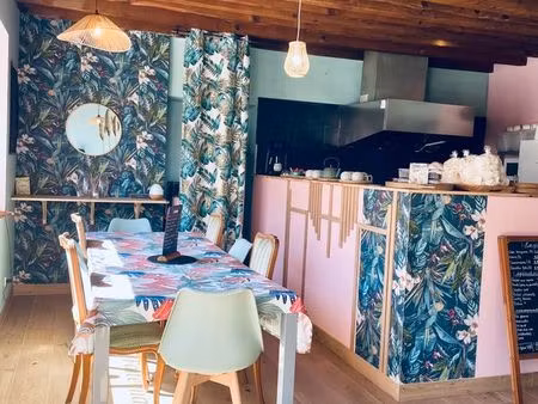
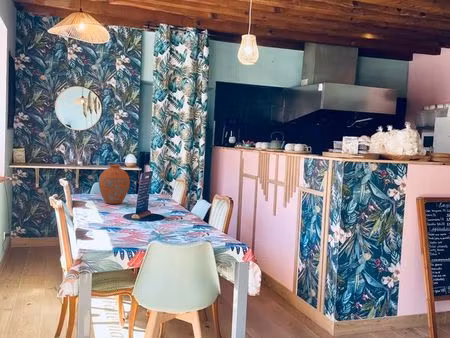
+ vase (114, 184)
